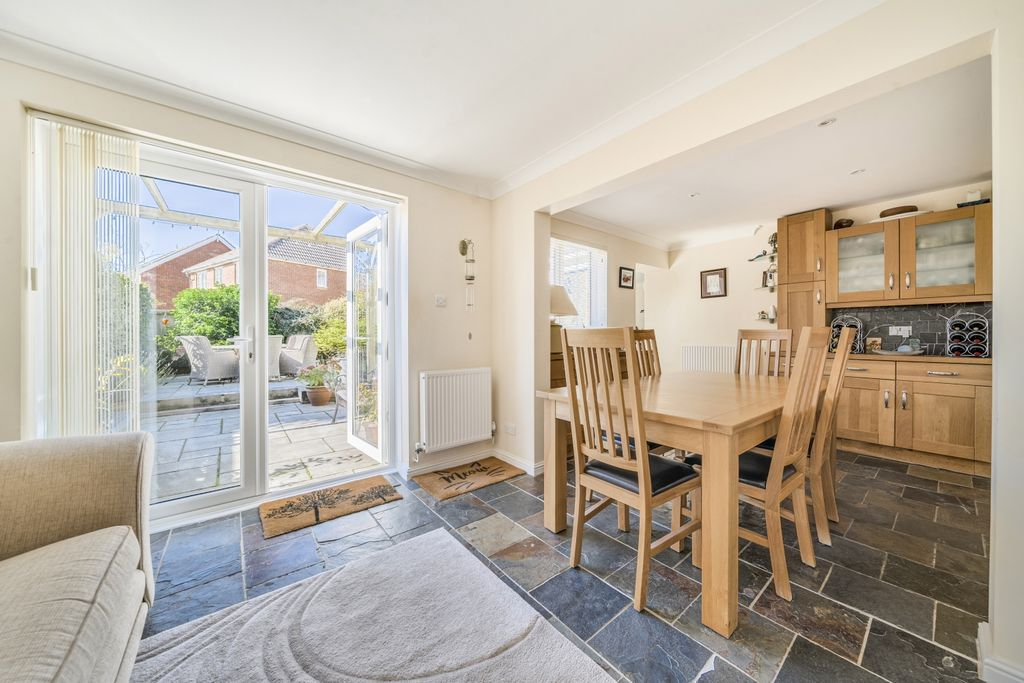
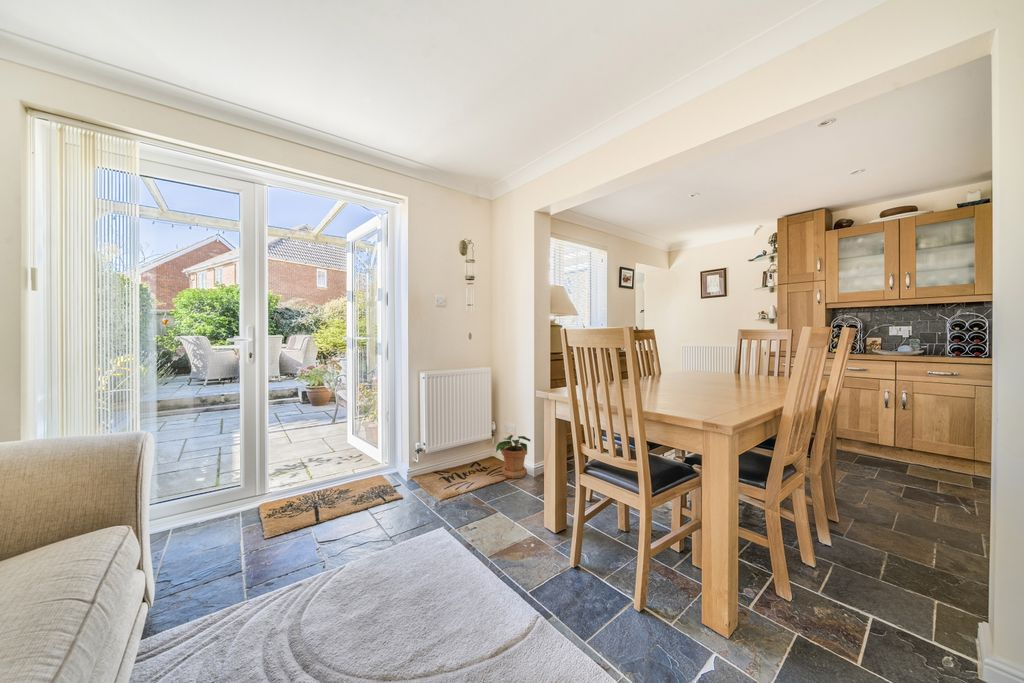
+ potted plant (510, 455)
